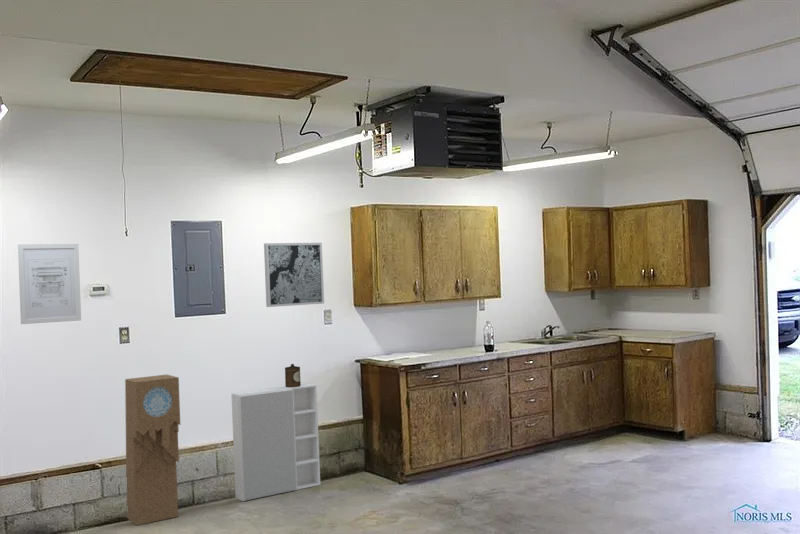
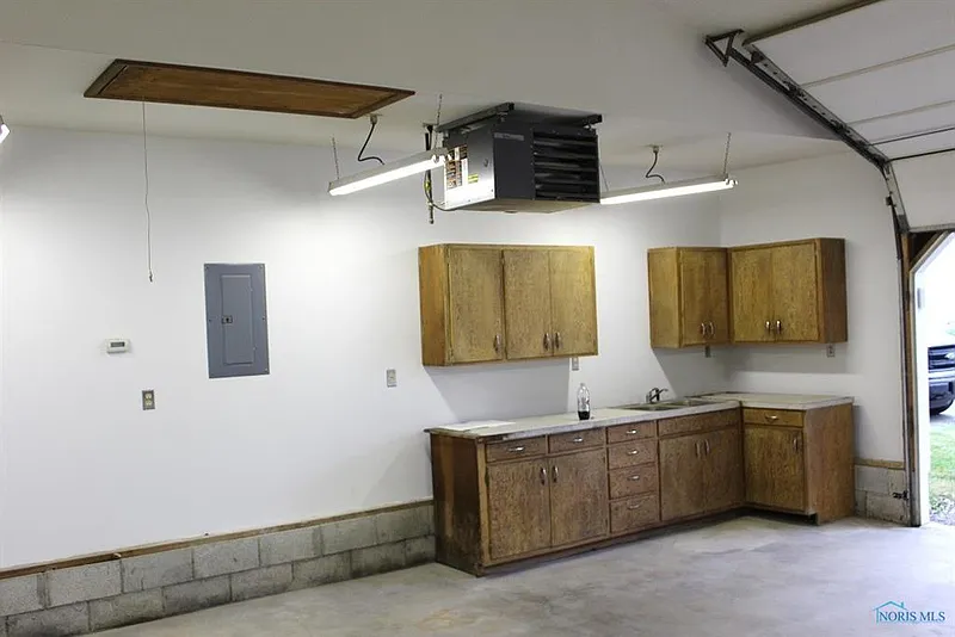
- wall art (50, 283)
- wall art (294, 274)
- shelf (277, 440)
- cardboard box (152, 448)
- canister (292, 374)
